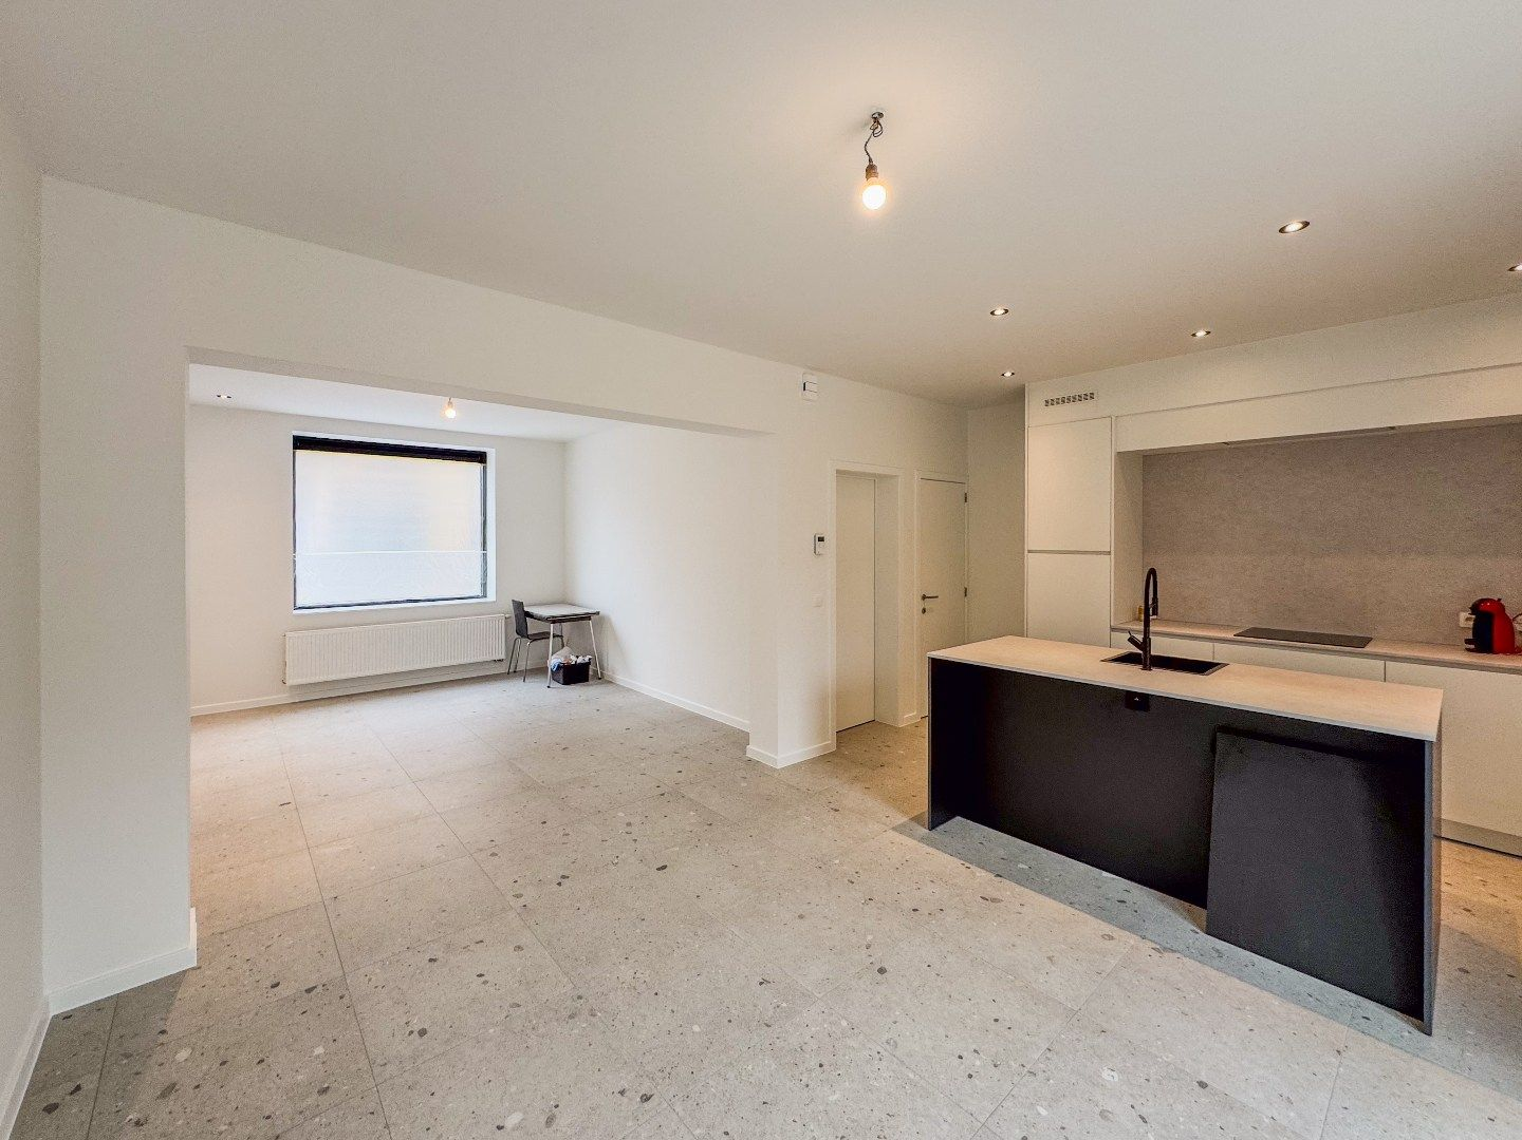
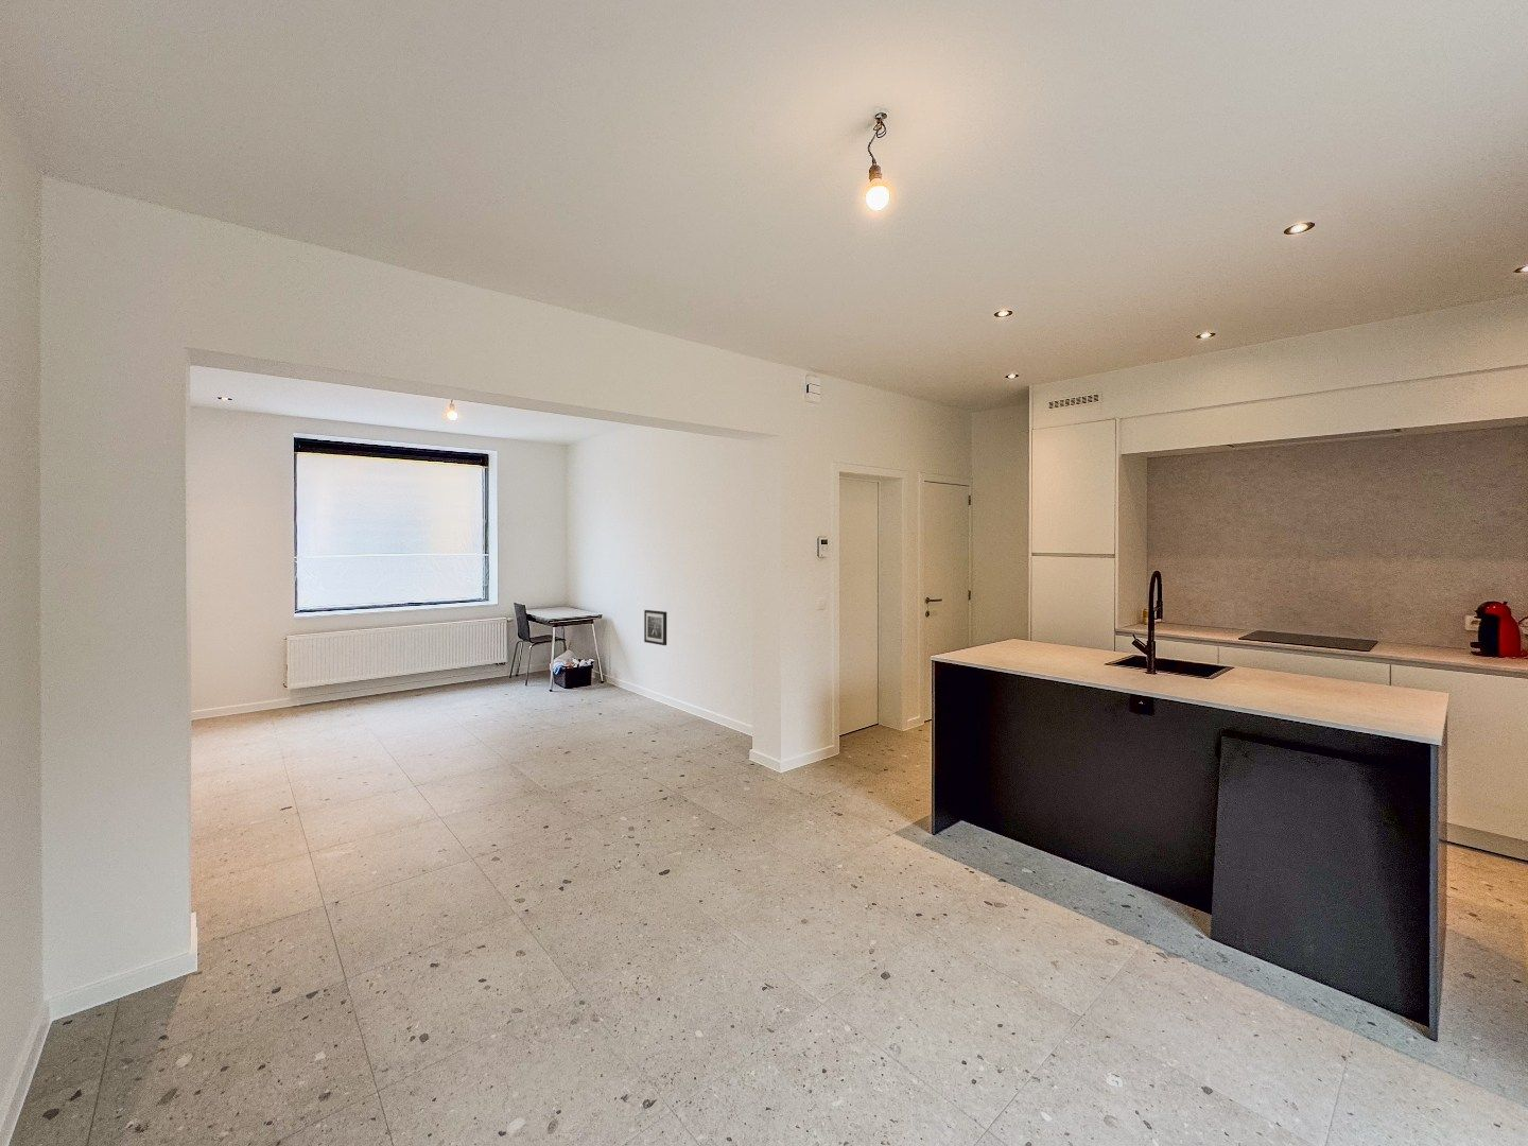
+ wall art (655, 627)
